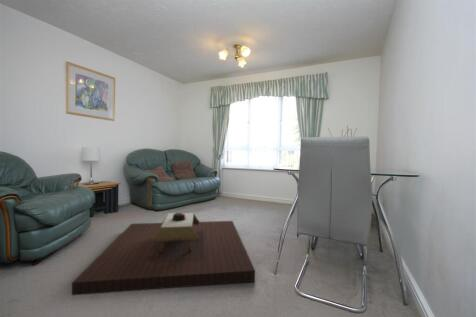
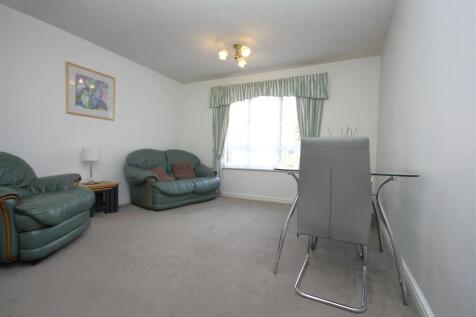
- coffee table (178, 232)
